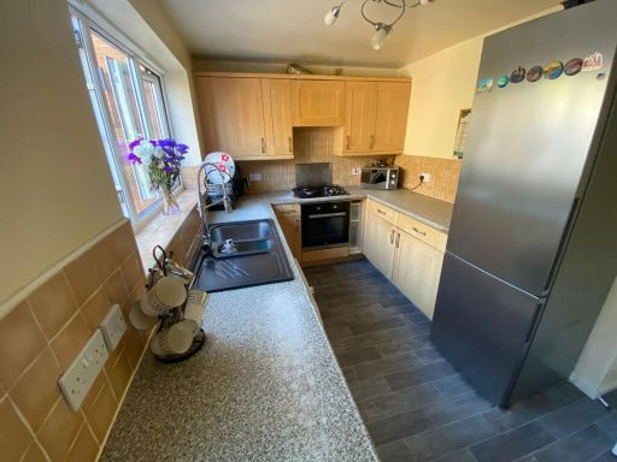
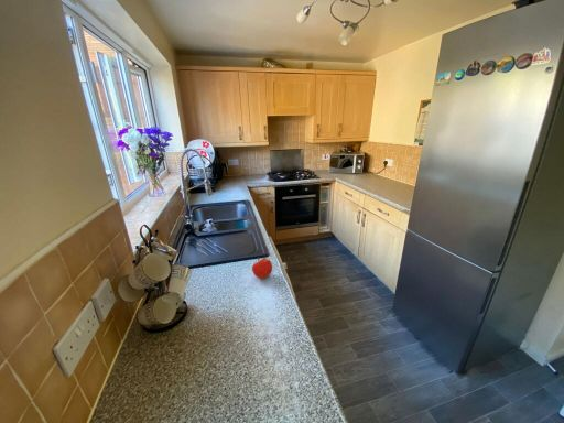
+ fruit (262, 268)
